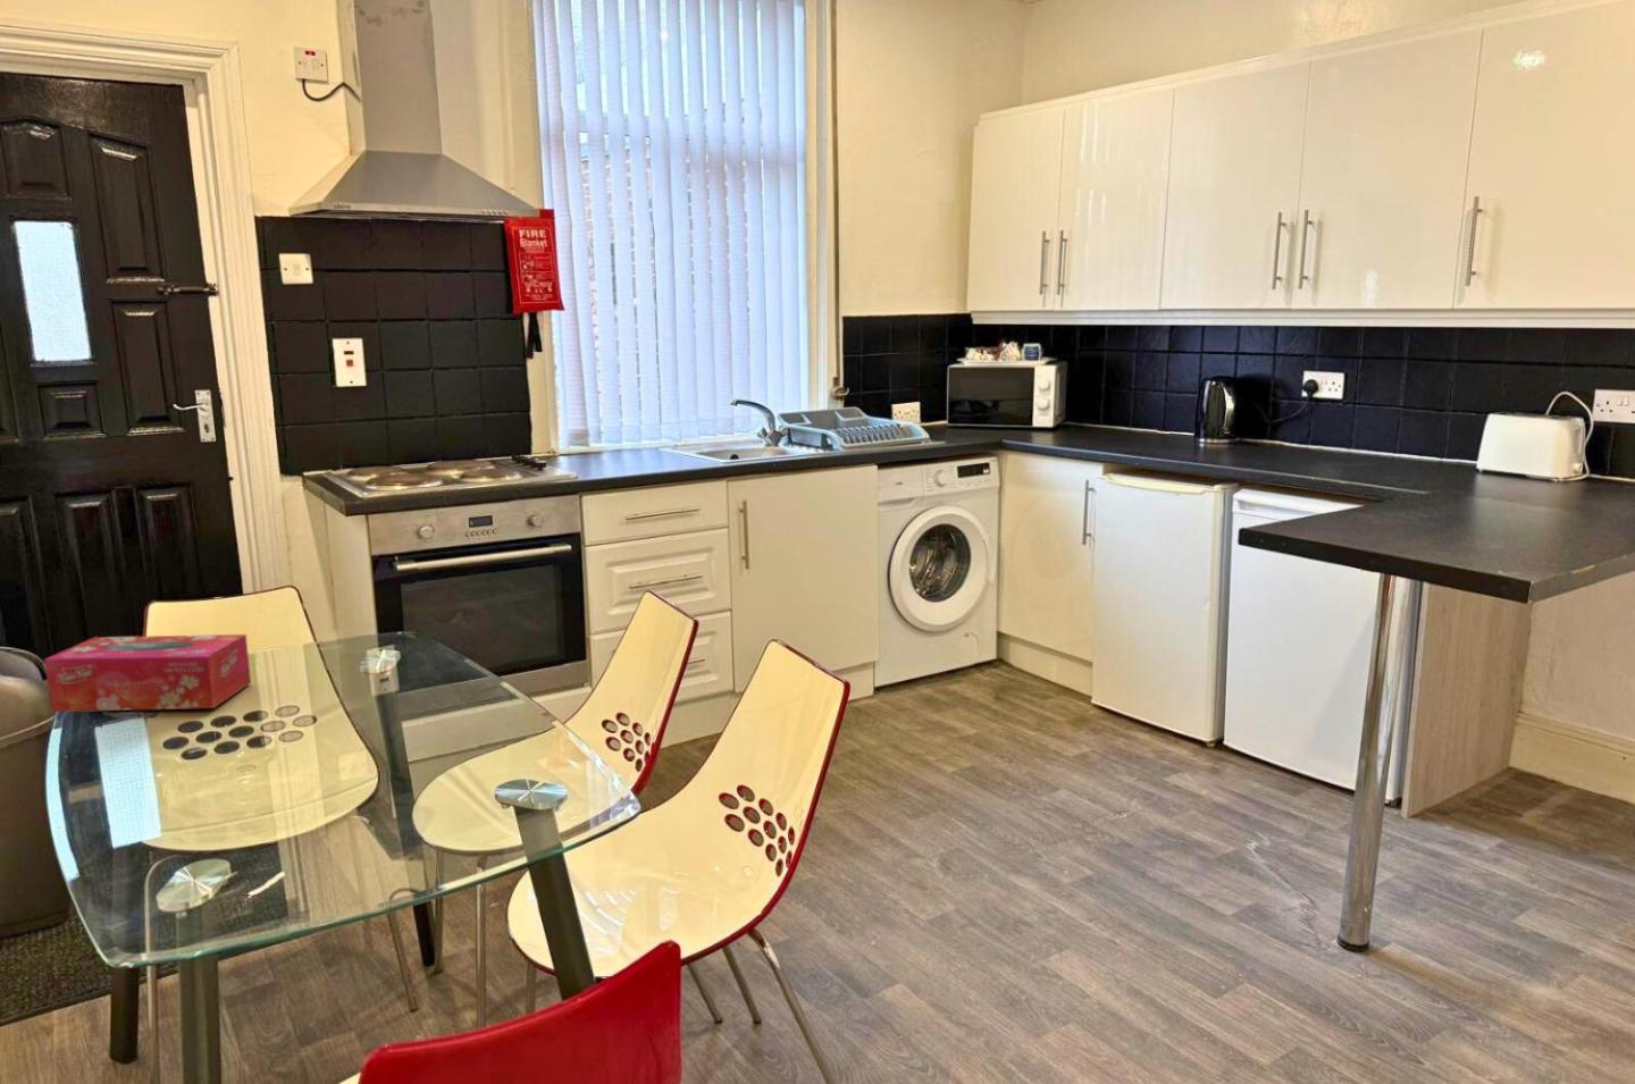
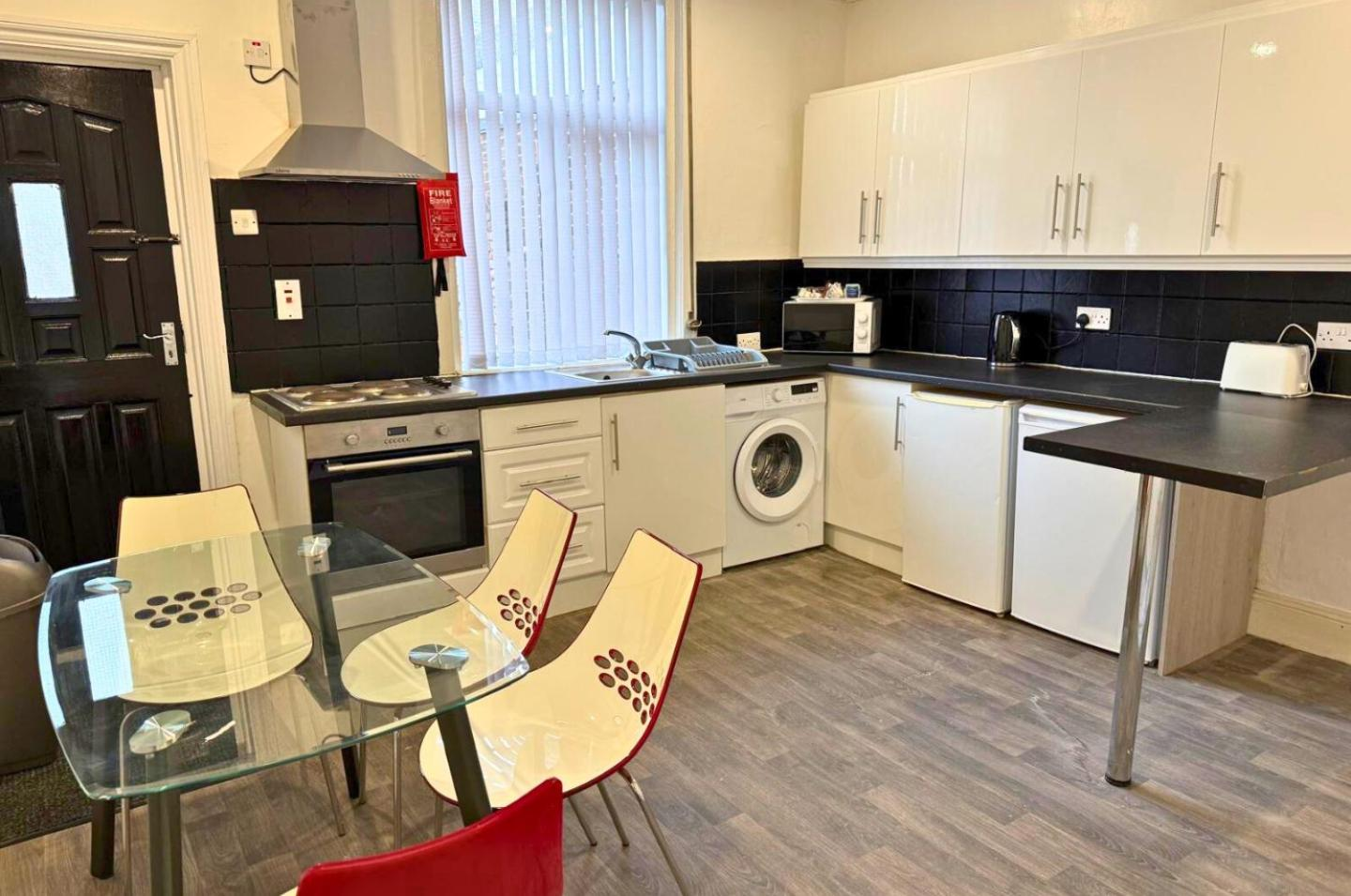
- tissue box (152, 670)
